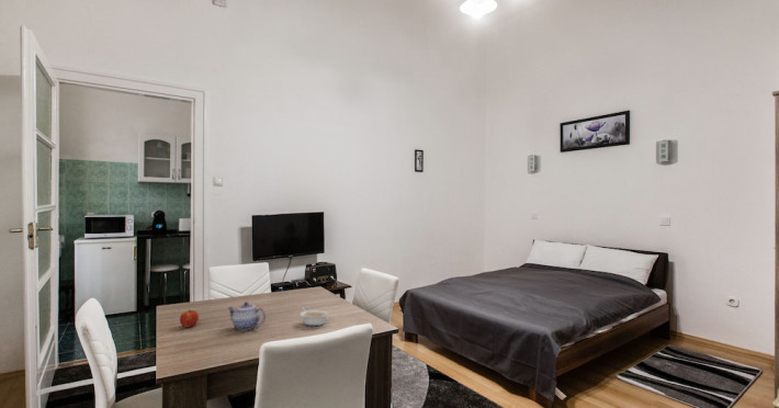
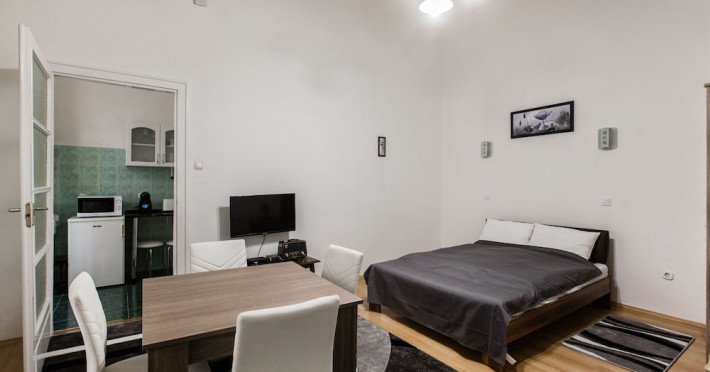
- legume (313, 317)
- teapot (246, 315)
- fruit (189, 317)
